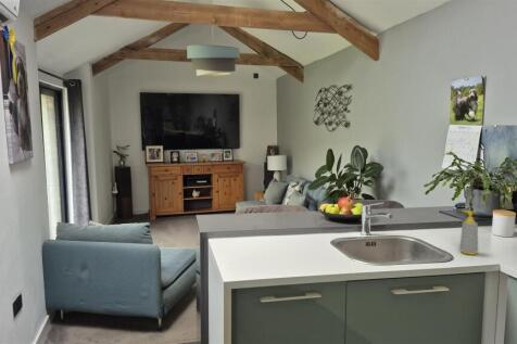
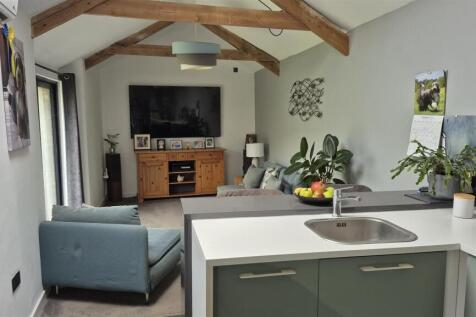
- soap bottle (469, 231)
